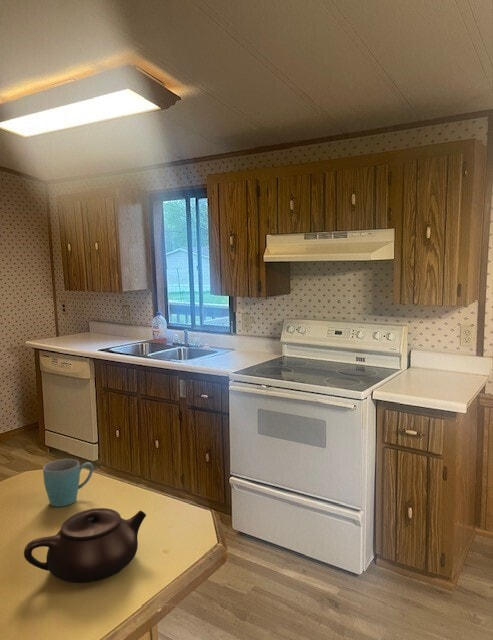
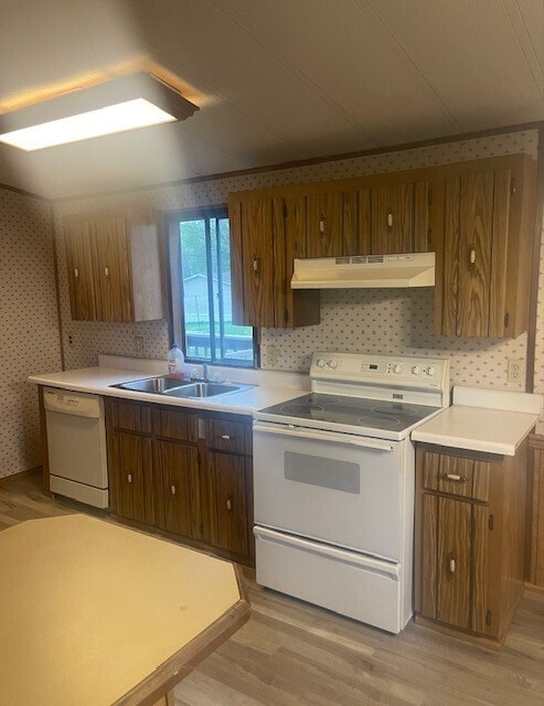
- mug (69, 481)
- teapot (90, 537)
